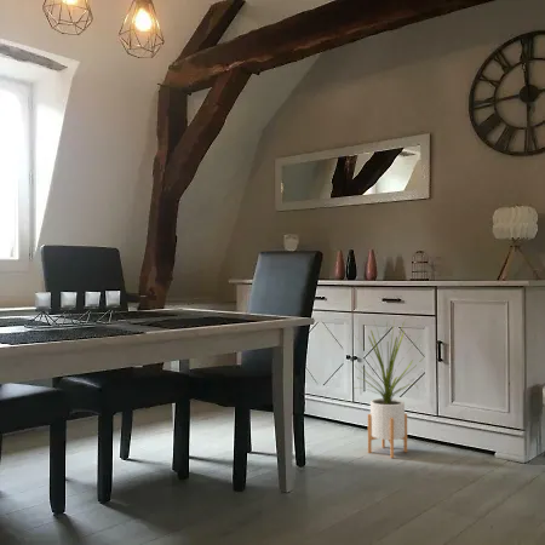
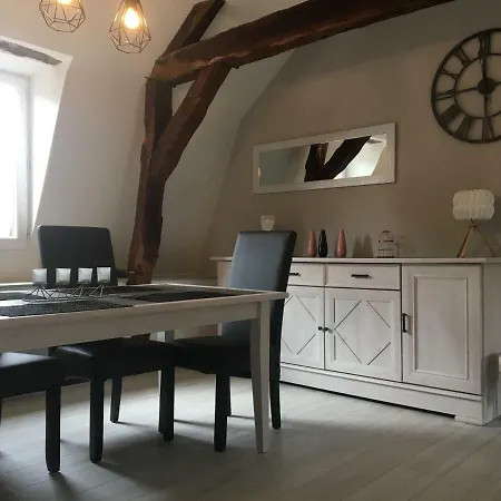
- house plant (385, 385)
